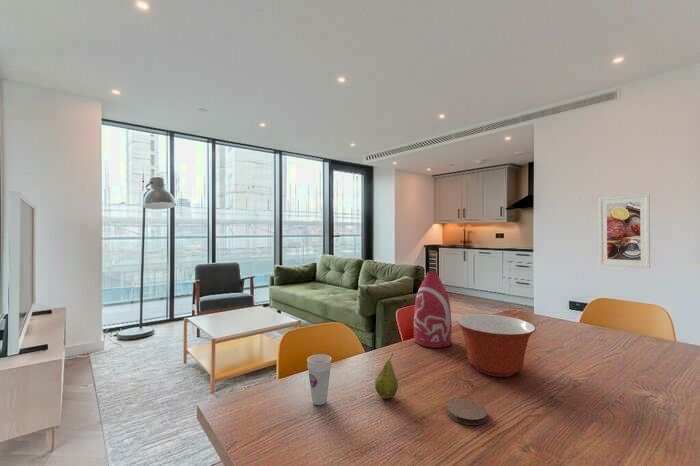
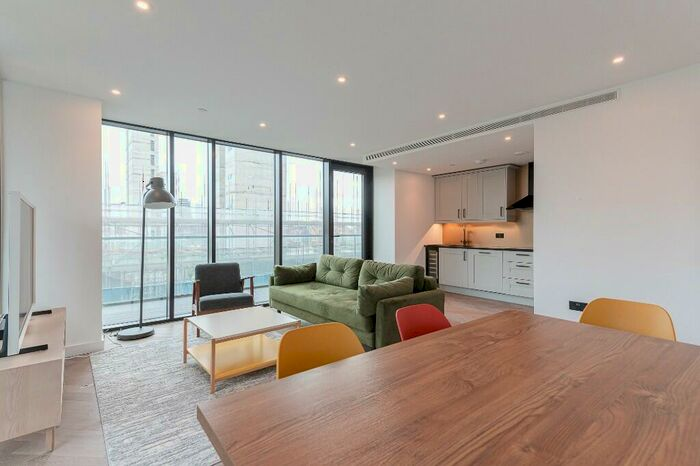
- mixing bowl (494, 346)
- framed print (623, 231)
- bottle (432, 306)
- cup (319, 380)
- fruit (386, 376)
- coaster (466, 411)
